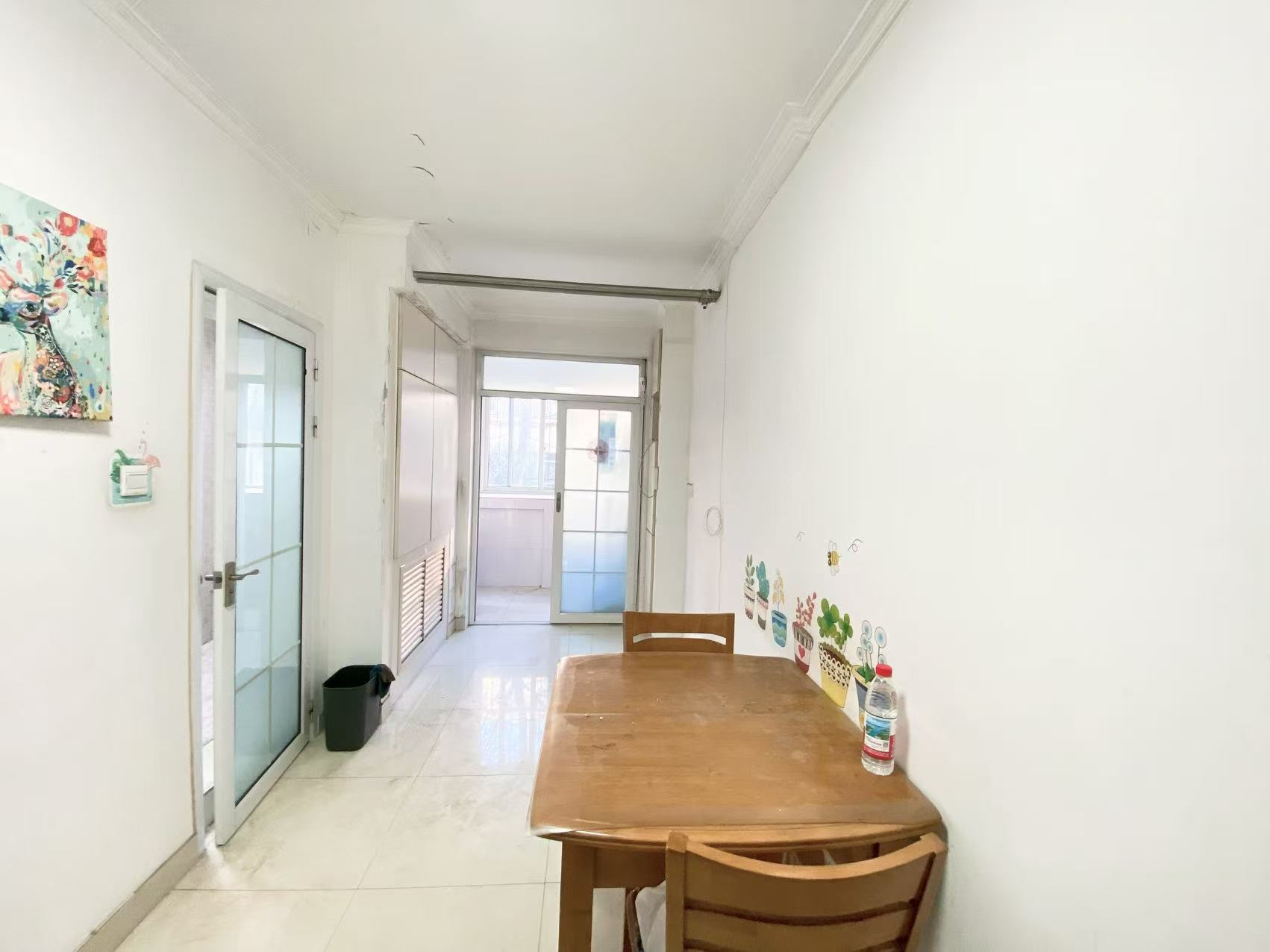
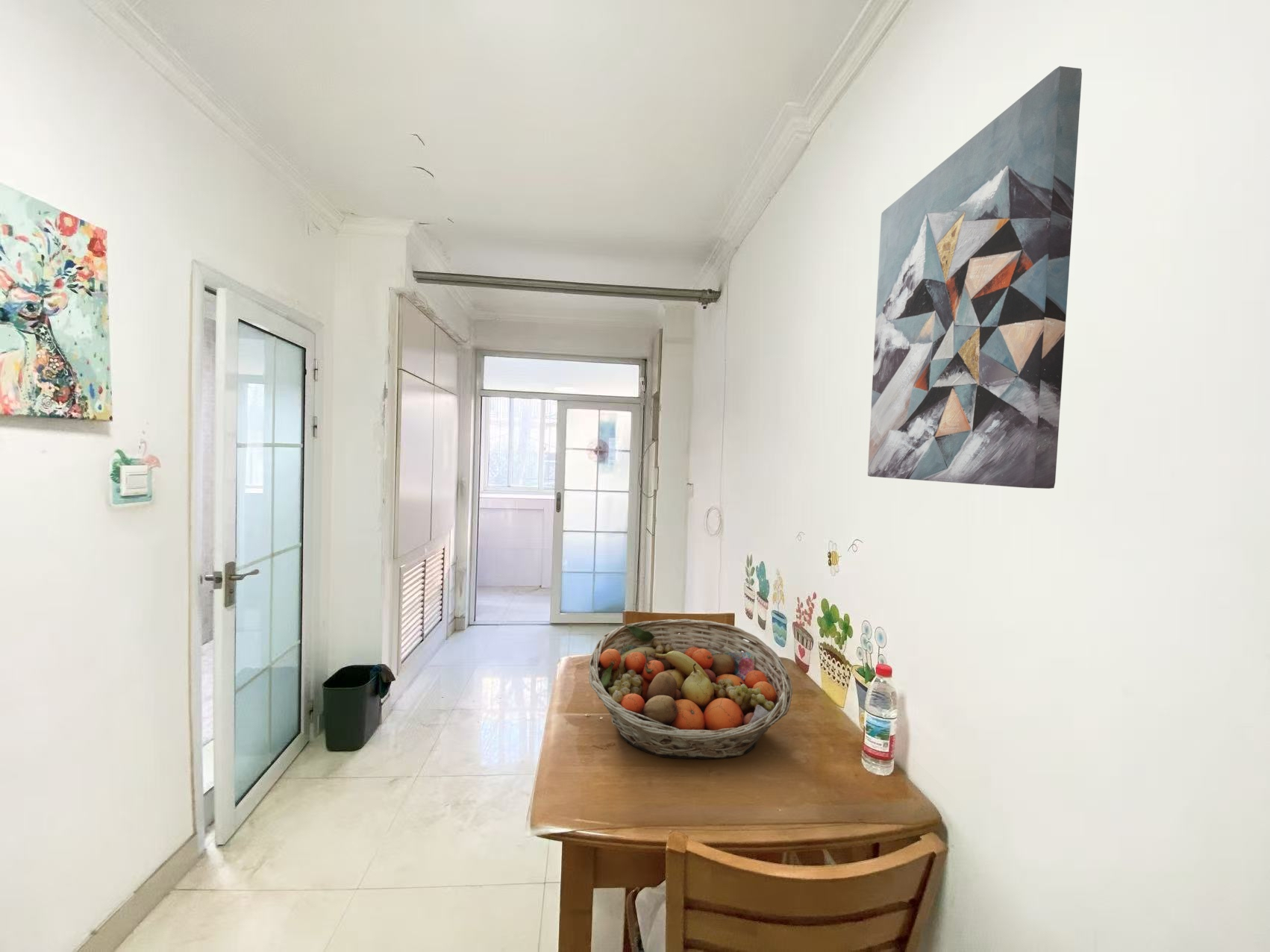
+ fruit basket (687, 683)
+ wall art (949, 321)
